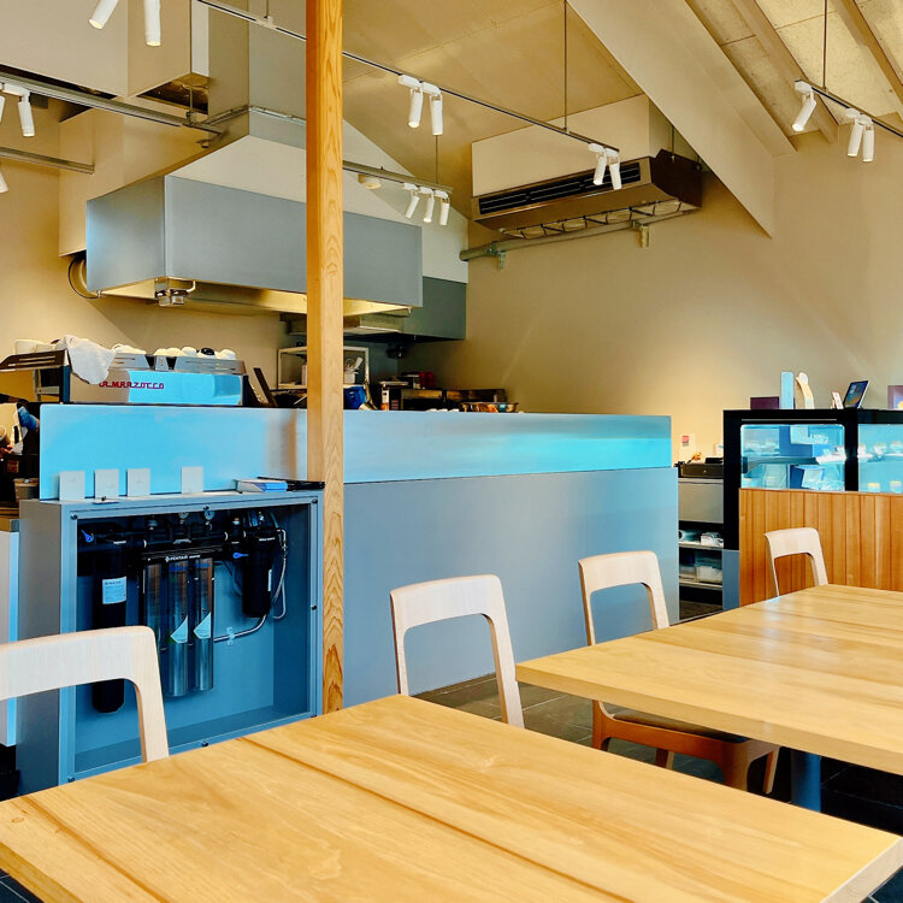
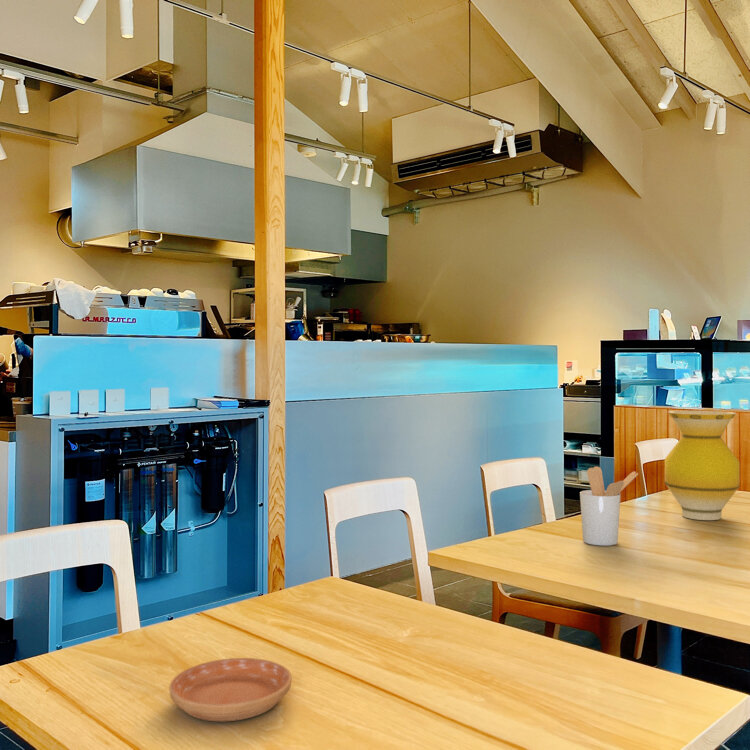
+ utensil holder (610, 505)
+ vase (701, 464)
+ saucer (231, 690)
